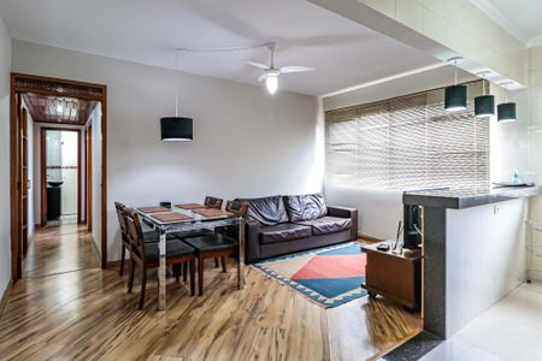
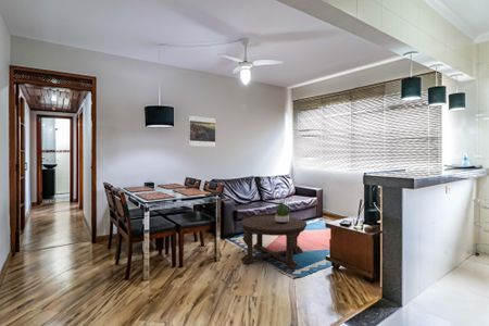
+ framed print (202, 131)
+ coffee table (273, 235)
+ potted plant (281, 210)
